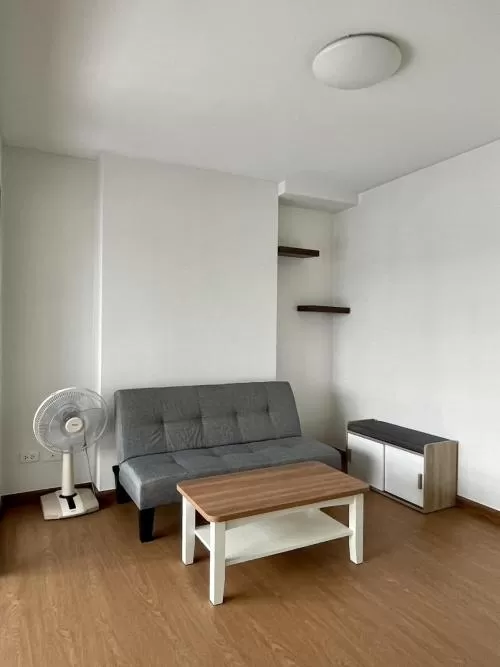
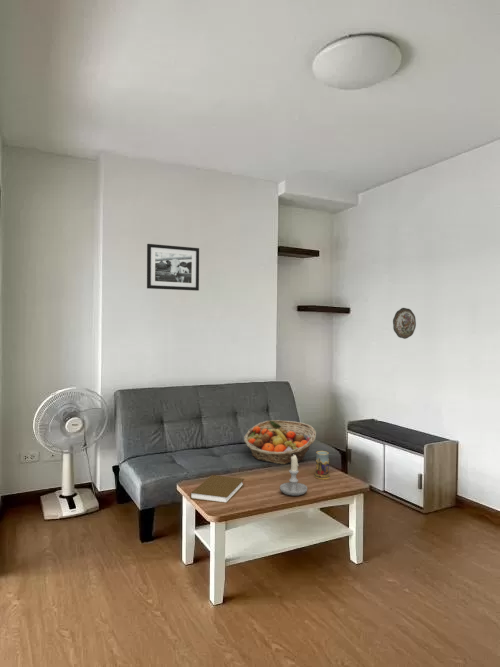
+ book (218, 488)
+ fruit basket (279, 441)
+ mug (321, 465)
+ decorative plate (405, 323)
+ candle (293, 473)
+ picture frame (173, 267)
